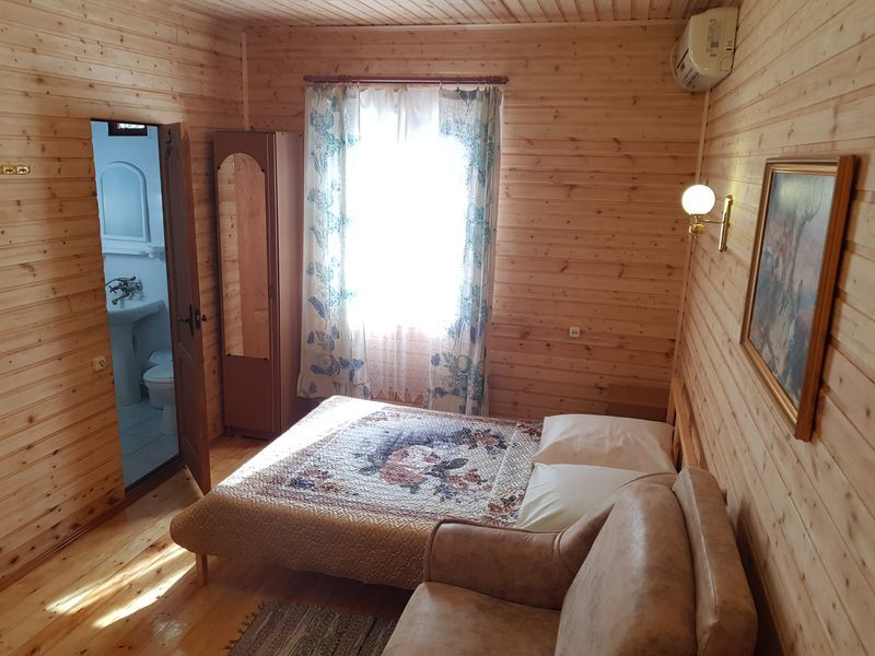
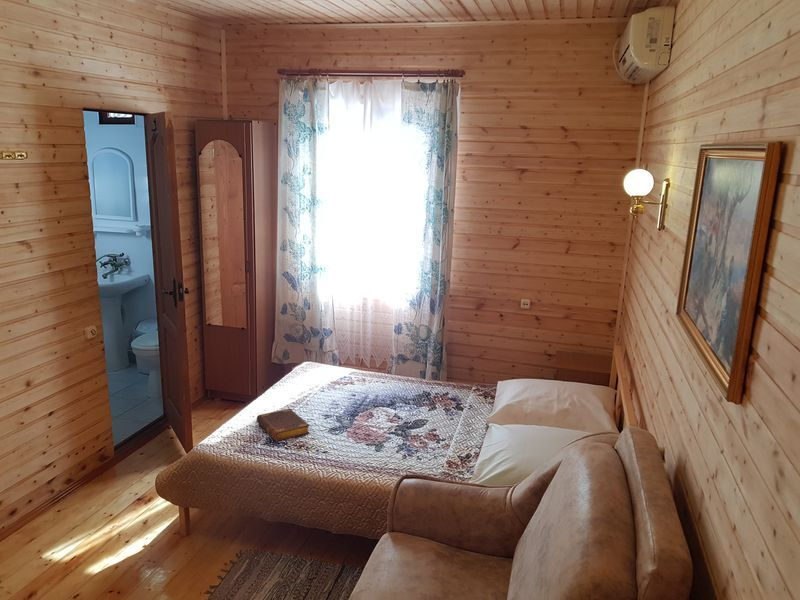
+ book (282, 424)
